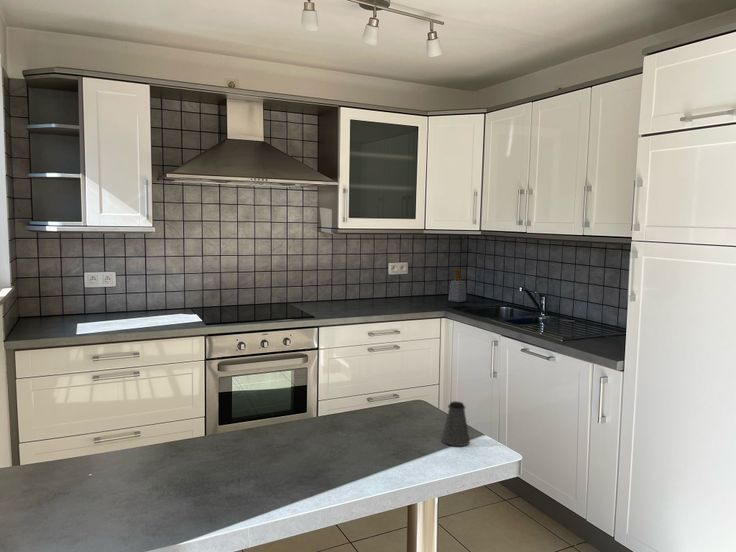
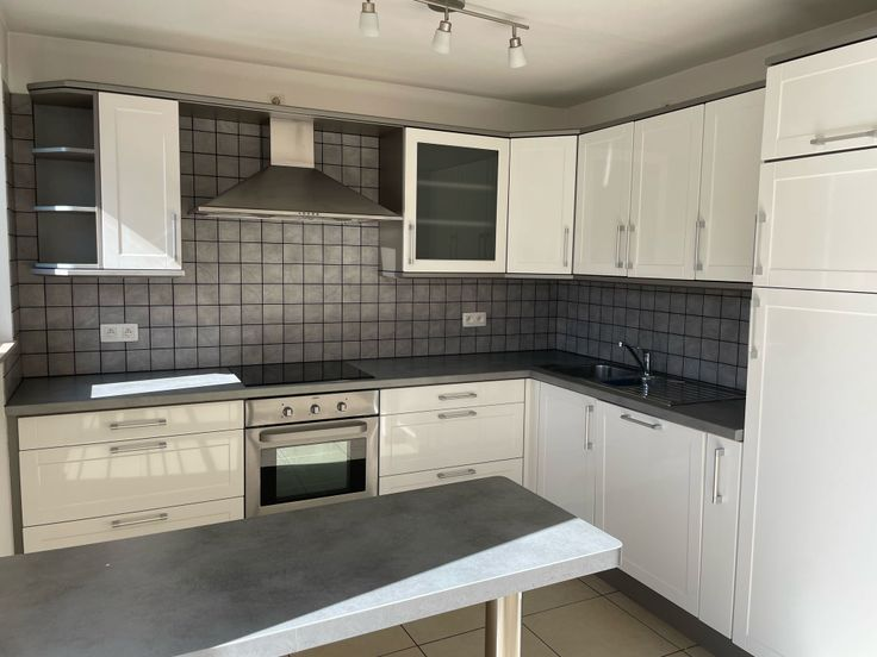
- saltshaker (456, 422)
- soap bottle (456, 285)
